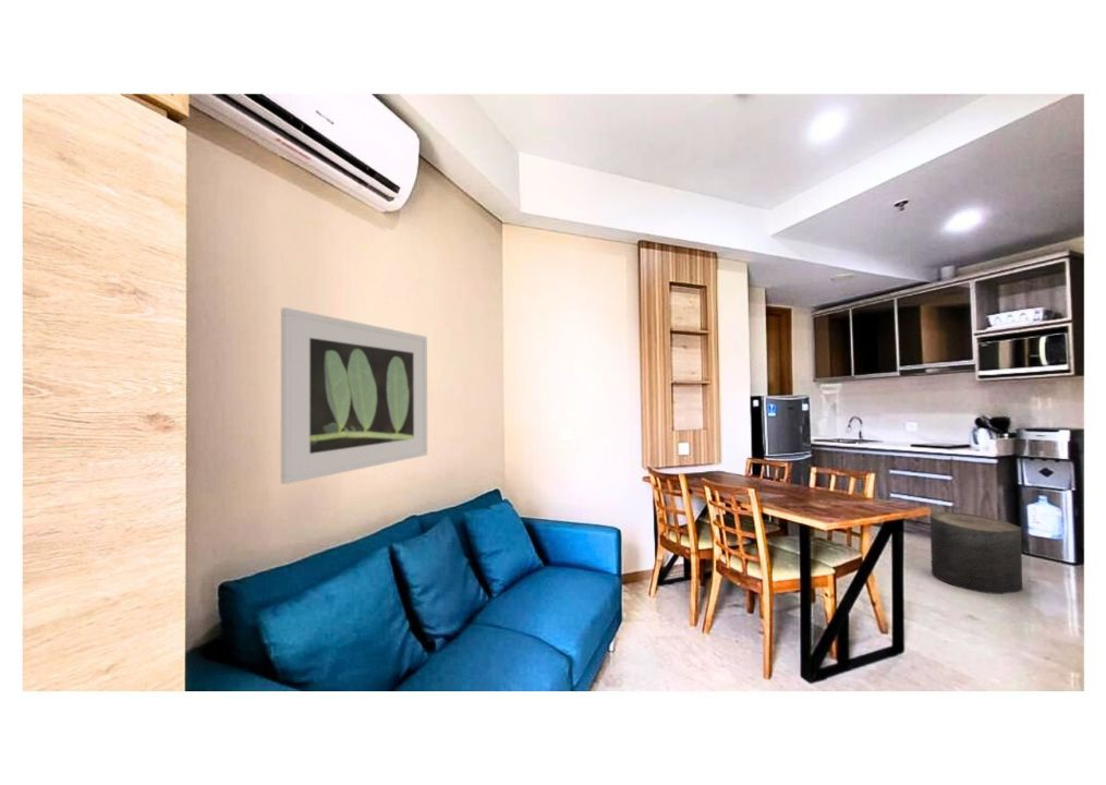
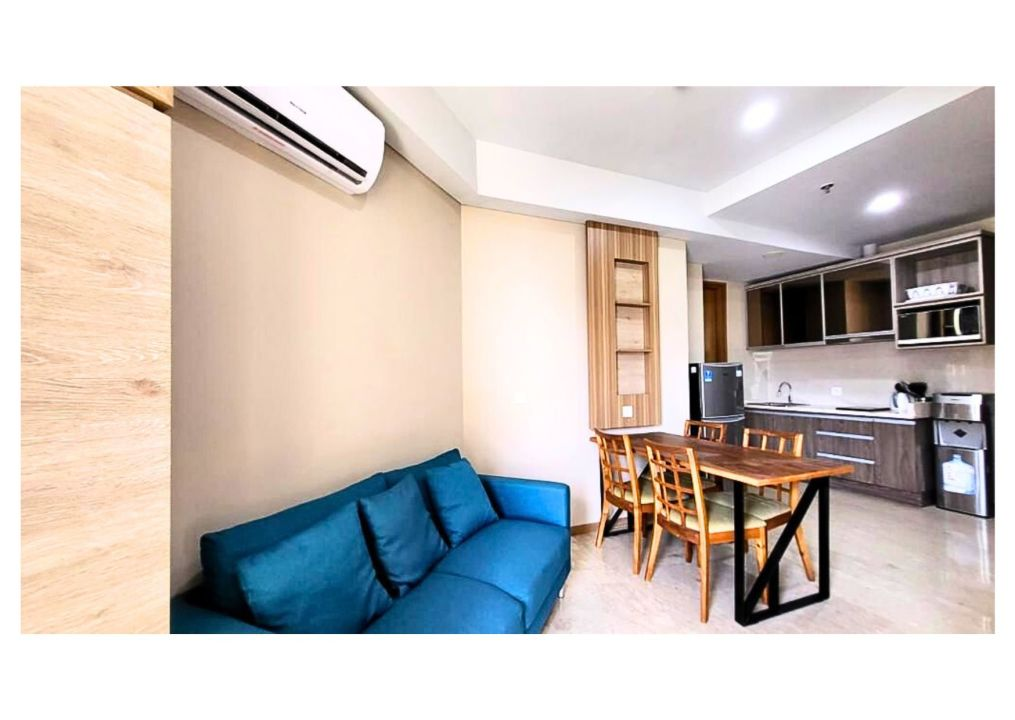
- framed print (368, 395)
- stool (972, 551)
